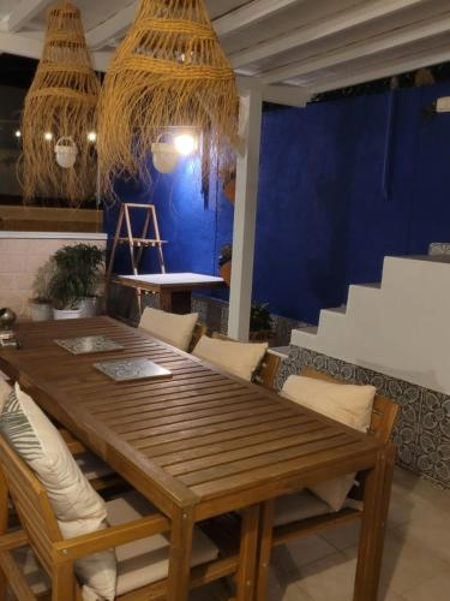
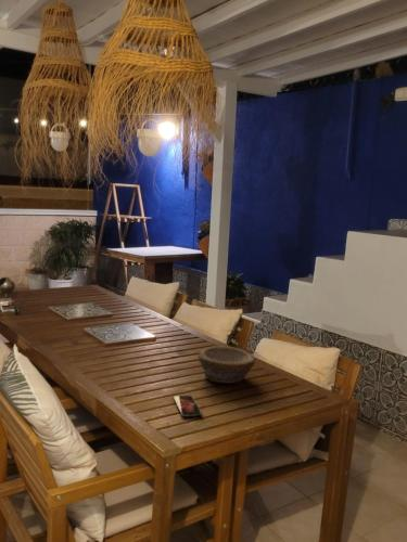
+ bowl (226, 365)
+ smartphone (187, 405)
